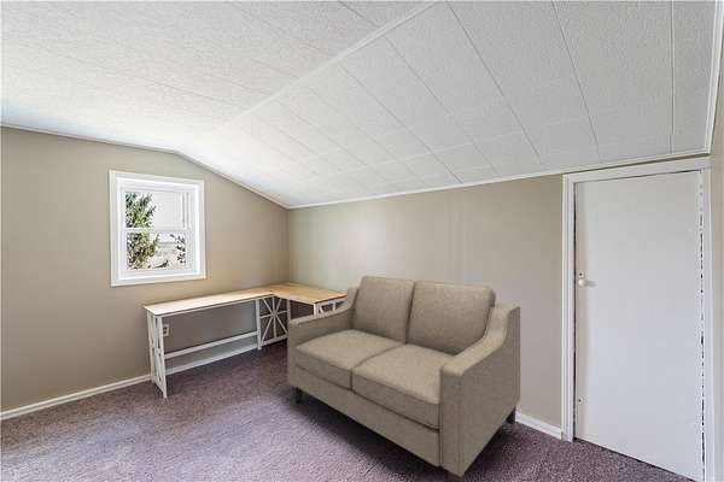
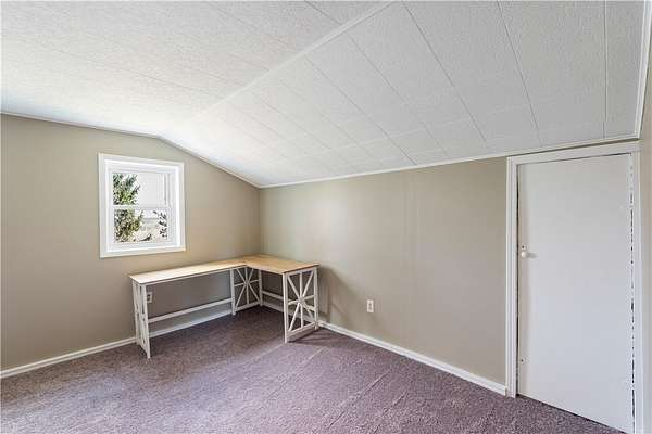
- sofa (395, 347)
